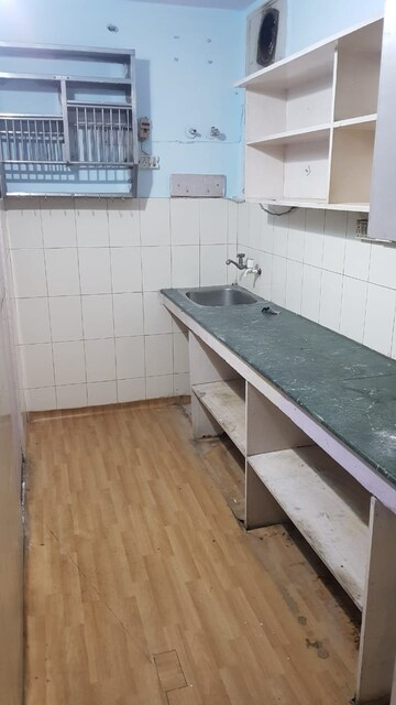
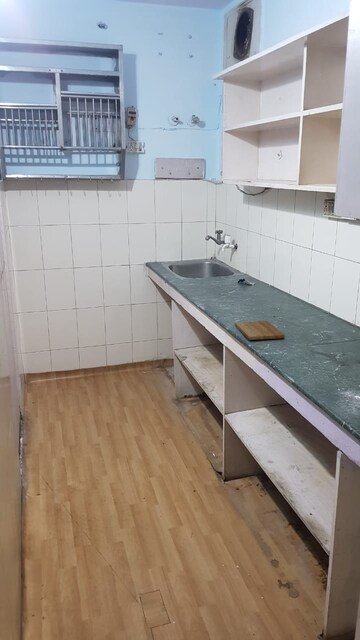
+ cutting board (258, 329)
